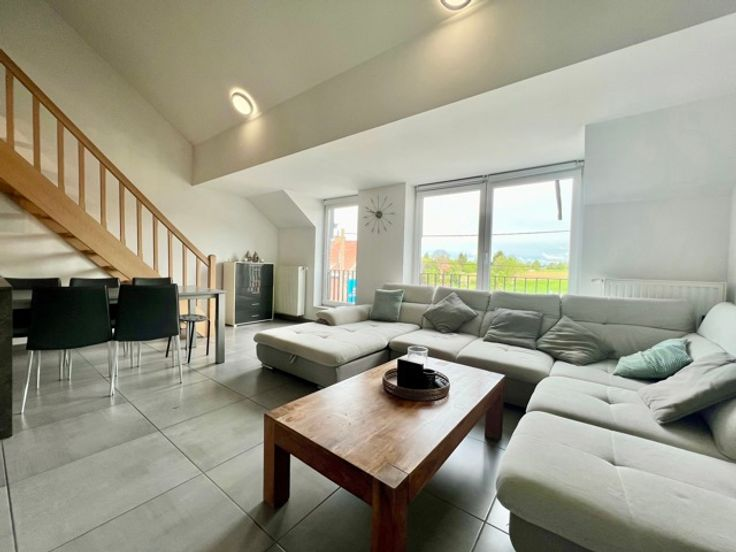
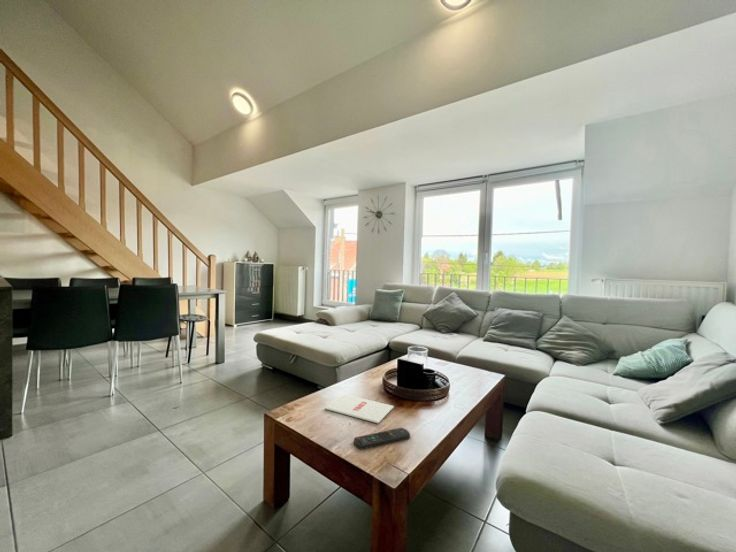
+ remote control (382, 438)
+ magazine (359, 407)
